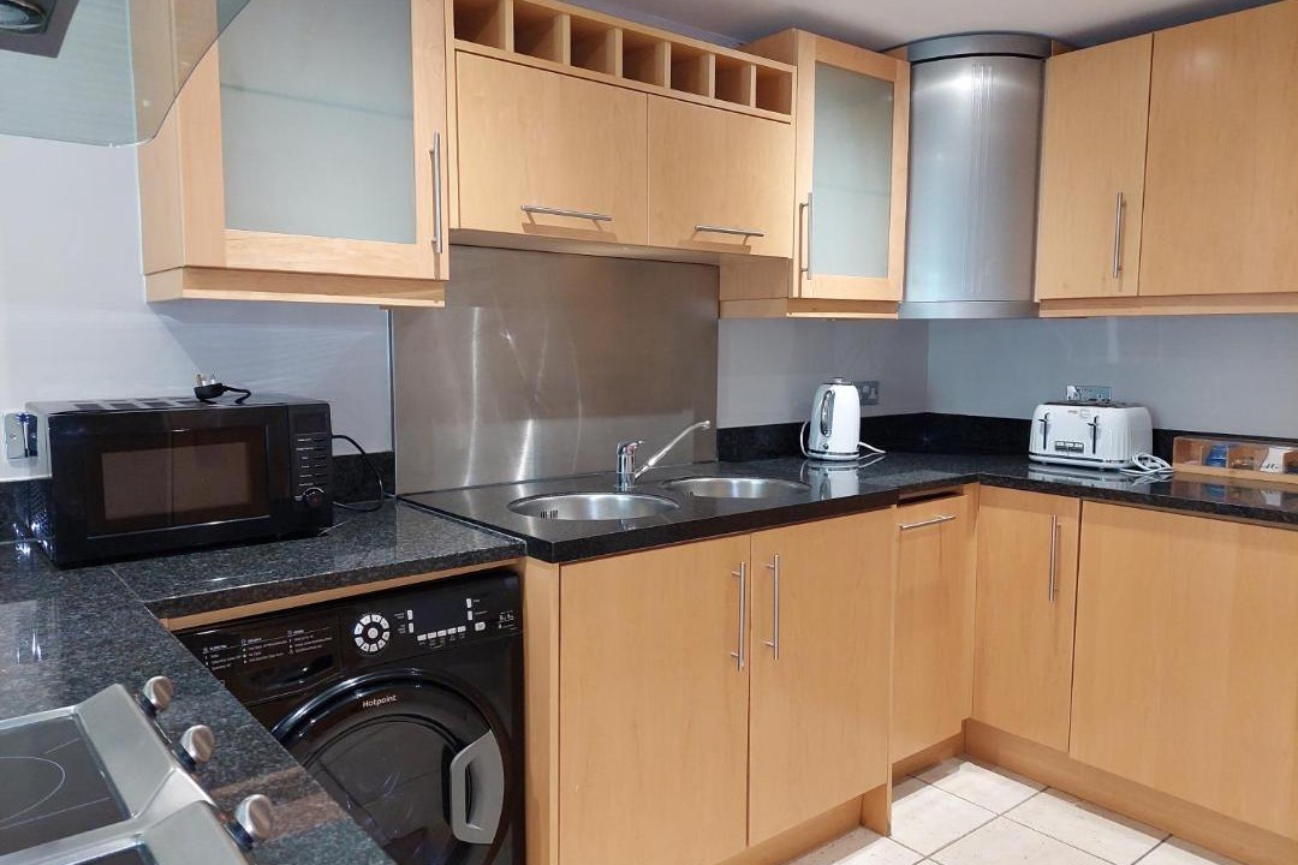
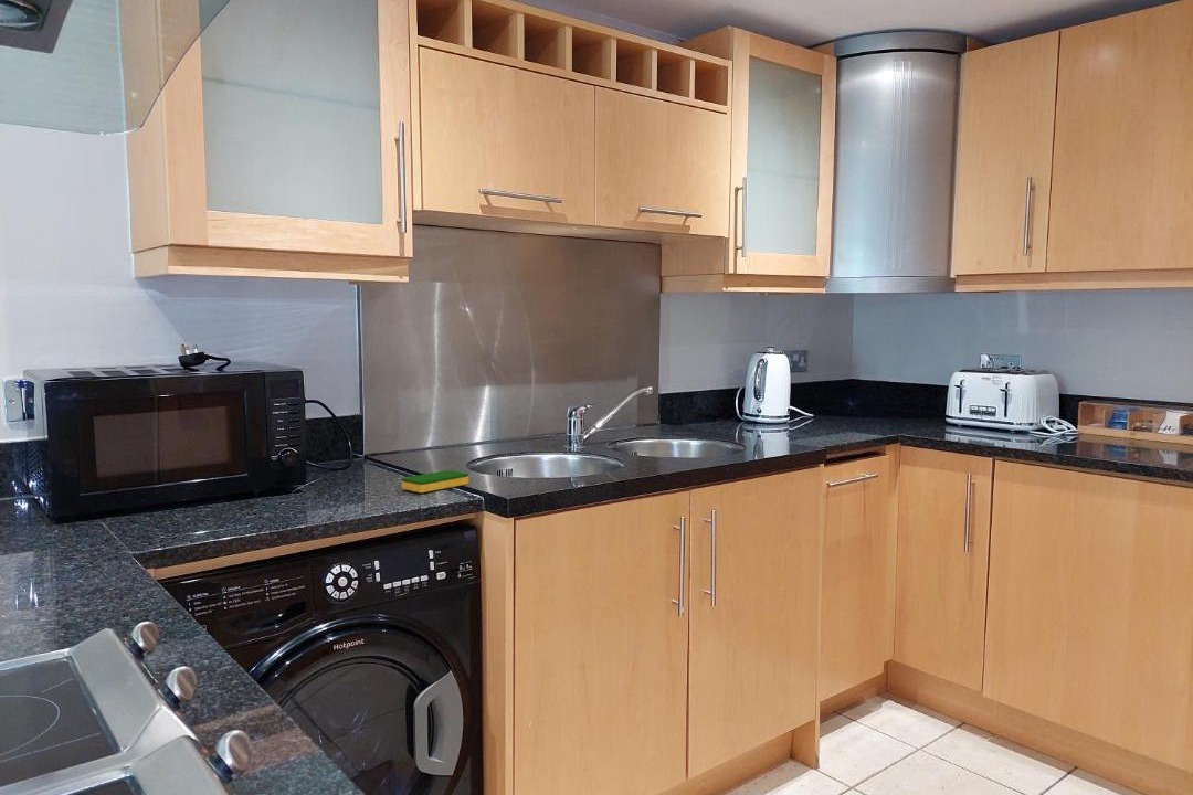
+ dish sponge (435, 480)
